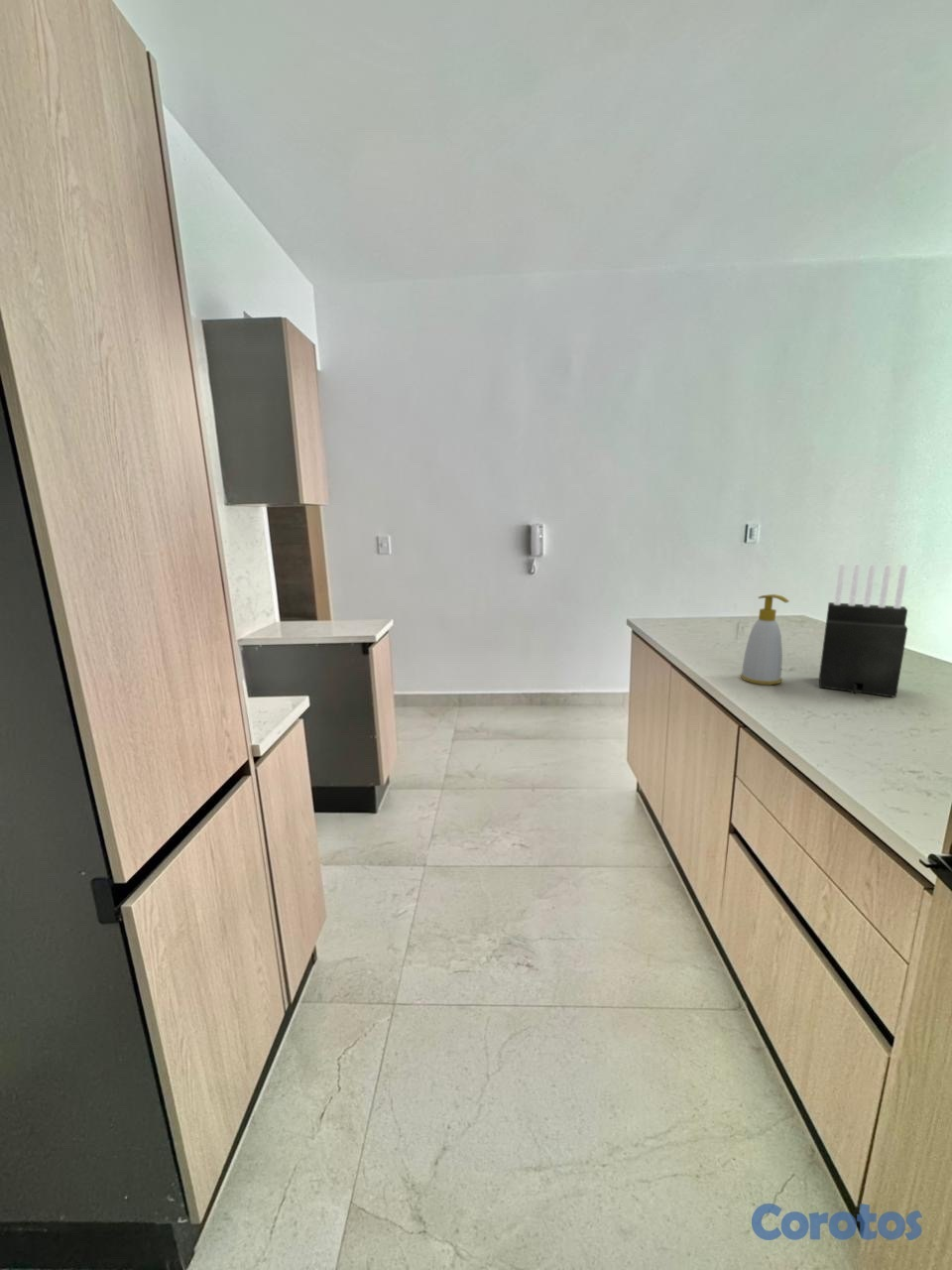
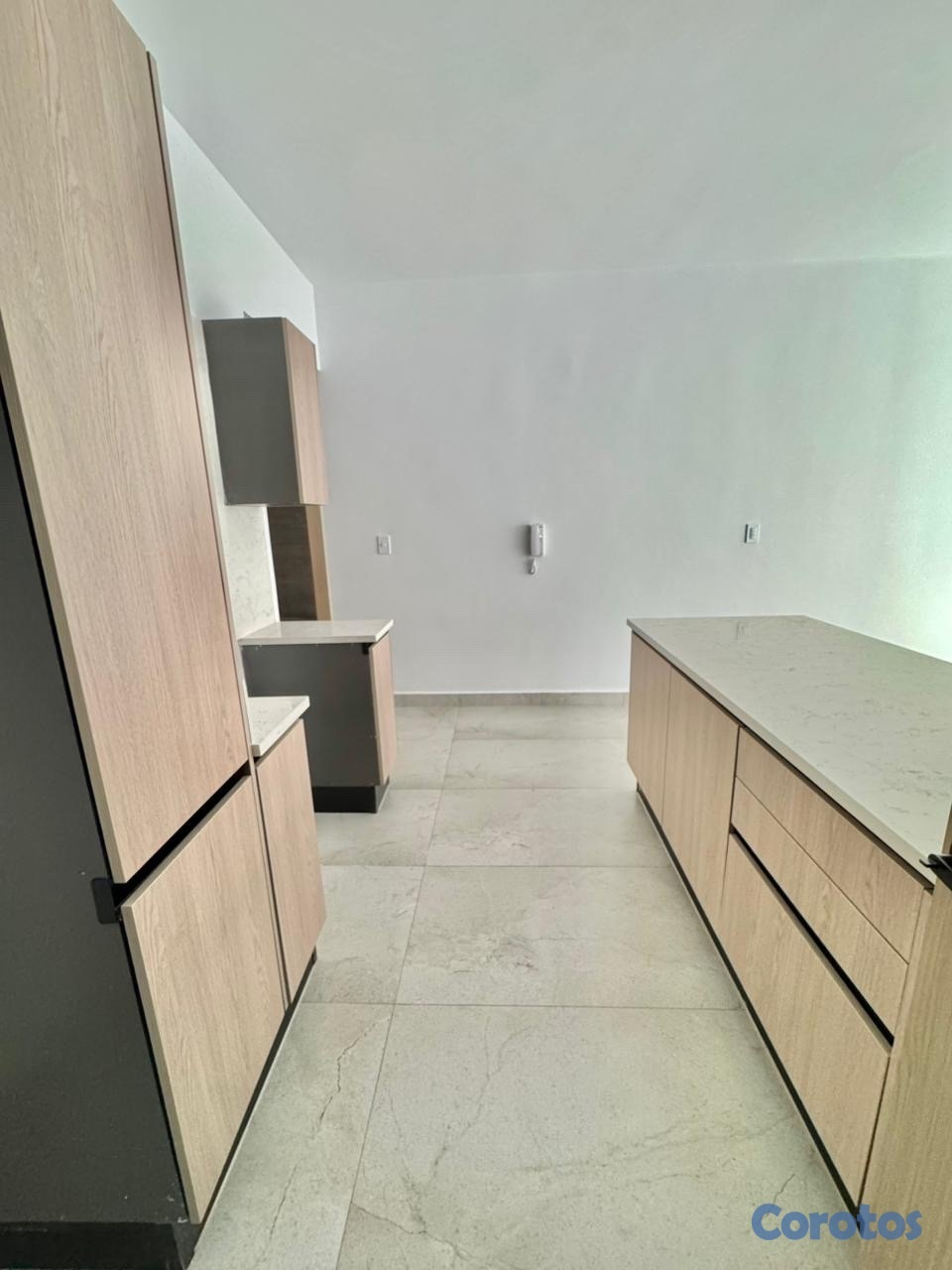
- soap bottle (765, 638)
- knife block (864, 628)
